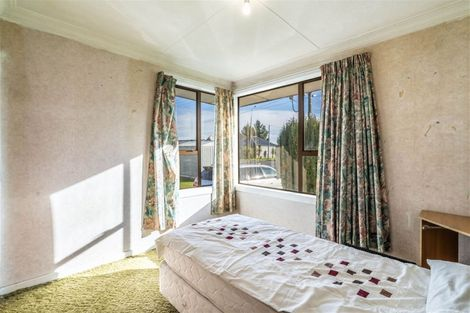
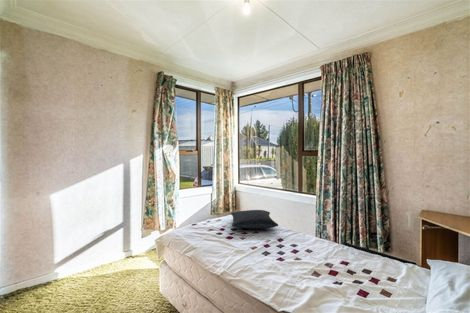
+ pillow (252, 218)
